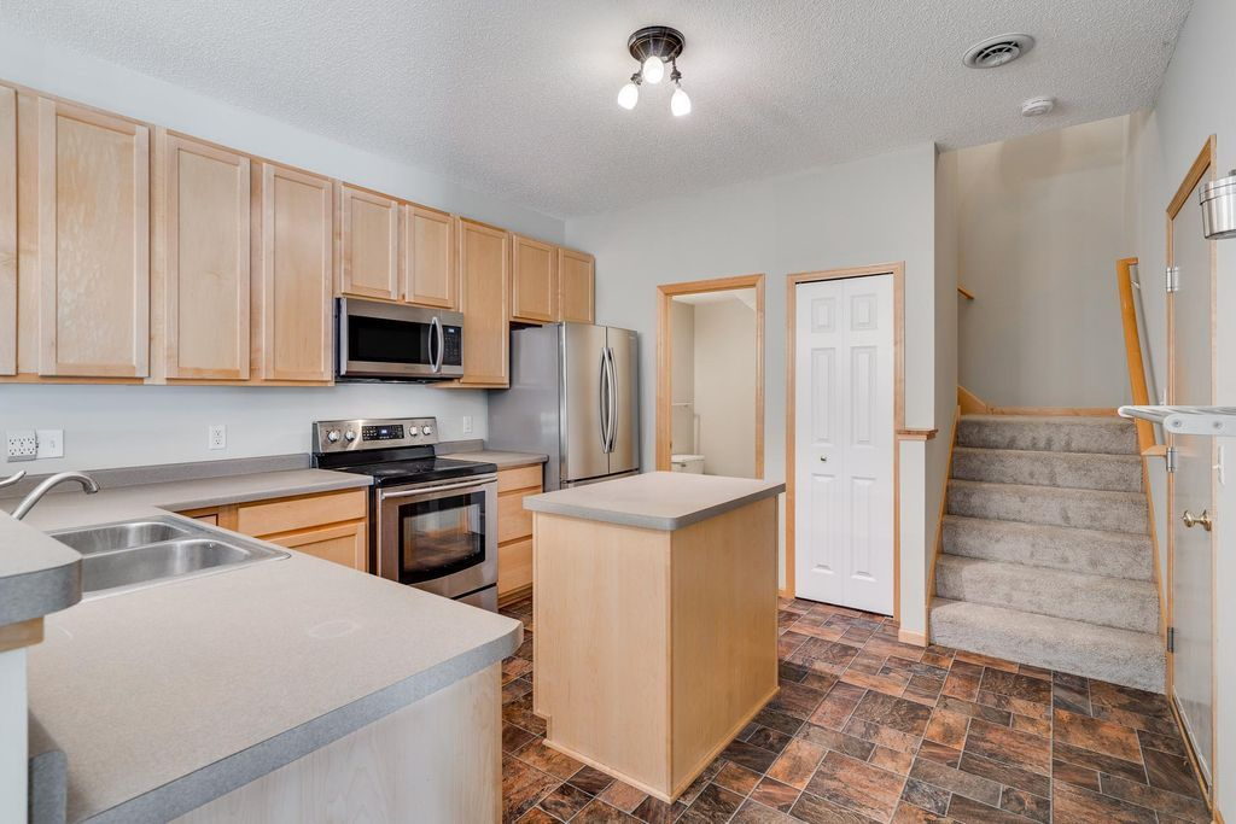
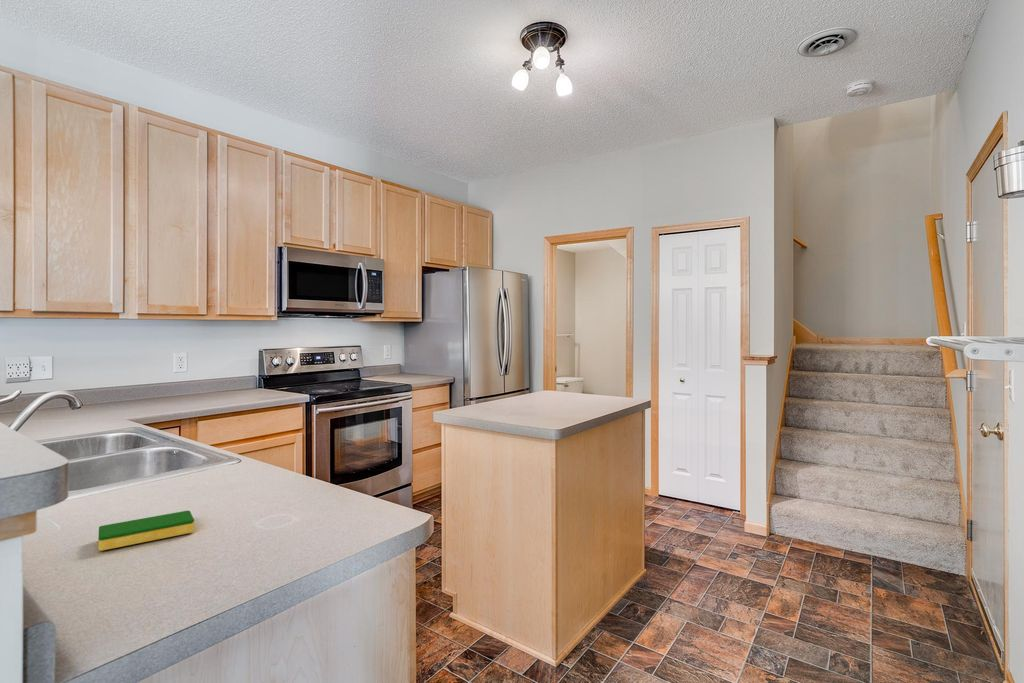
+ dish sponge (147, 529)
